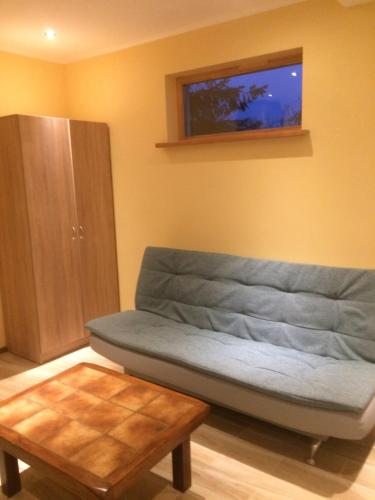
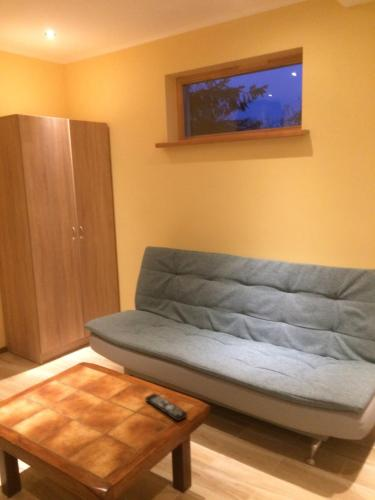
+ remote control (165, 406)
